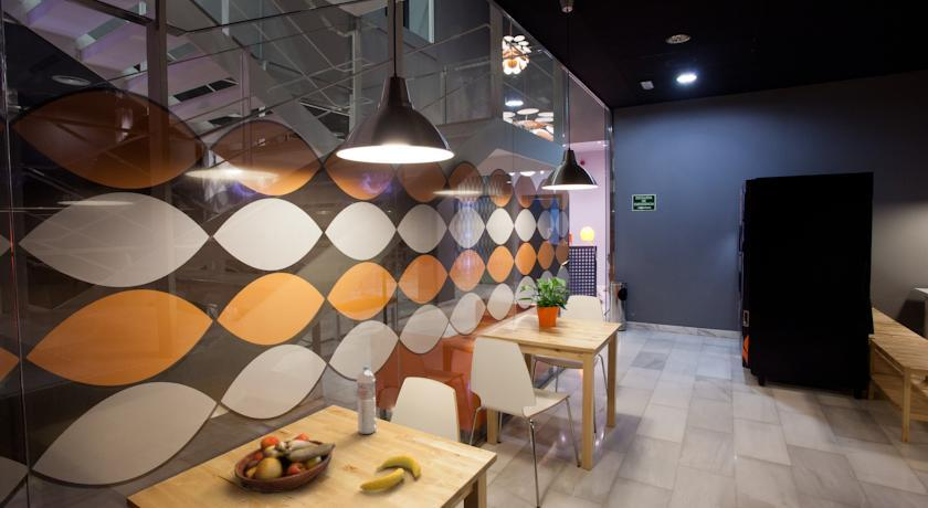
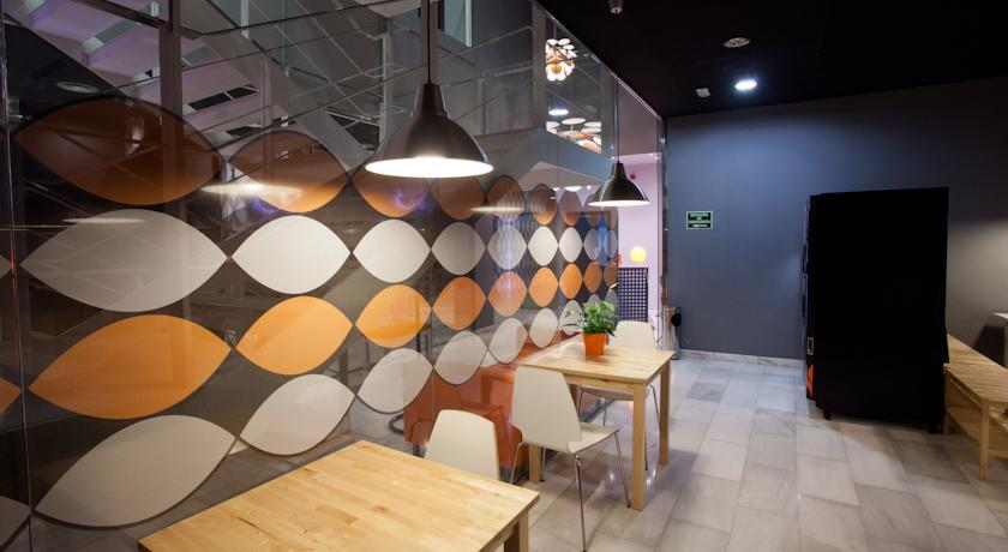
- water bottle (366, 399)
- banana (392, 473)
- fruit bowl (285, 454)
